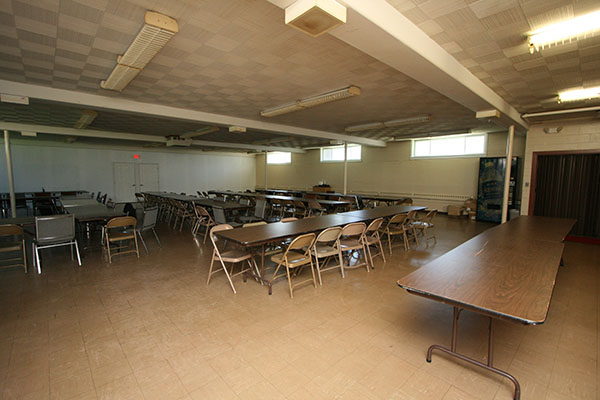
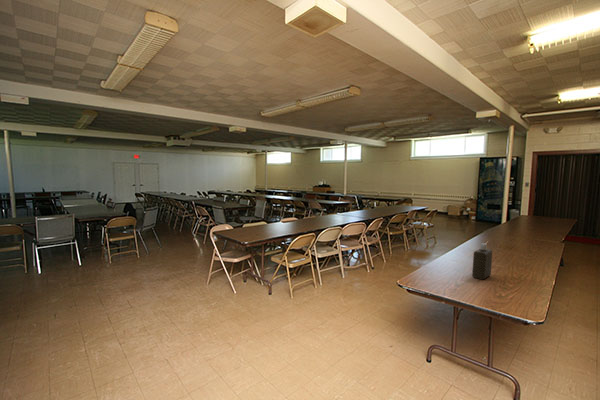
+ bottle (482, 260)
